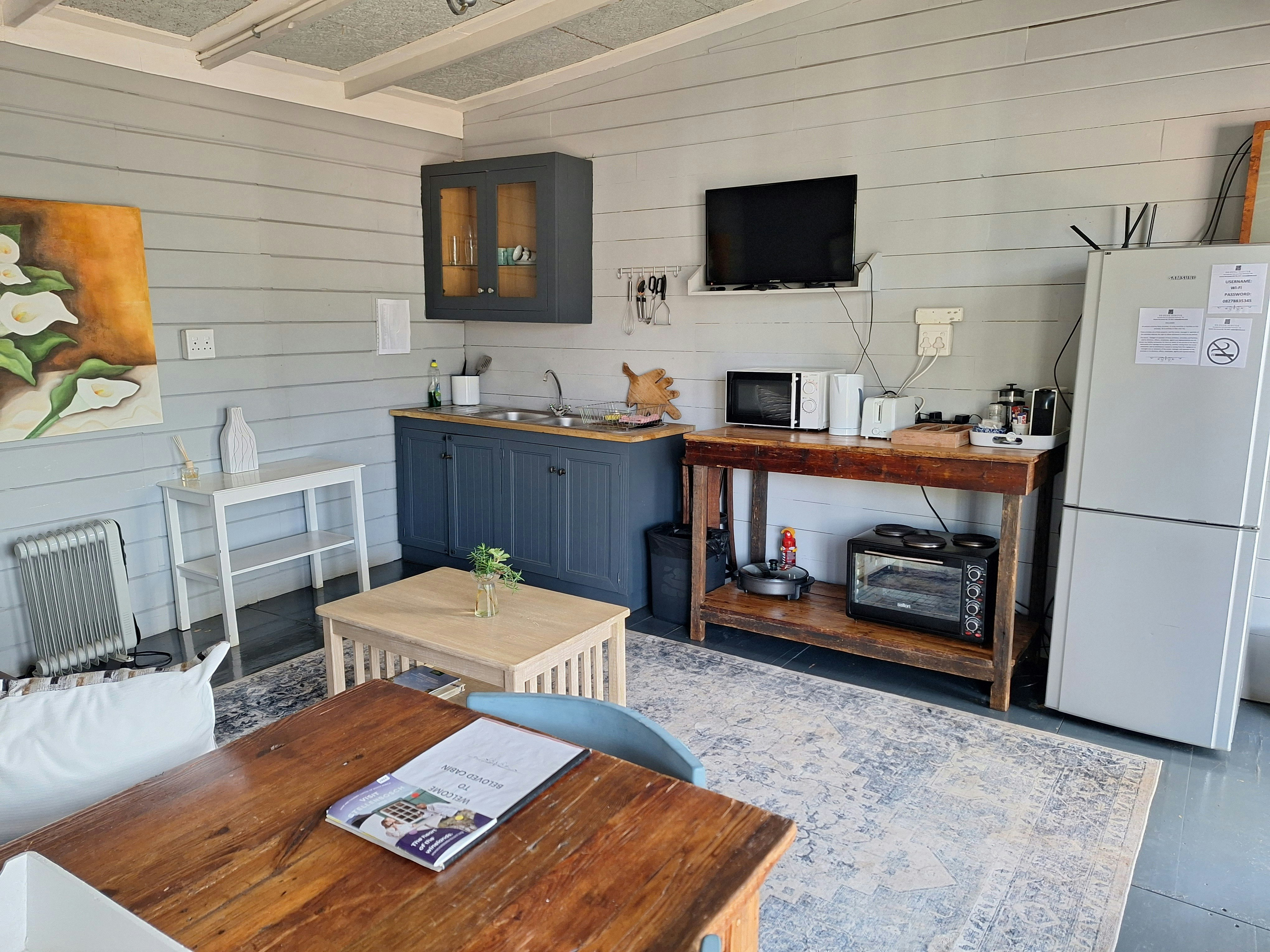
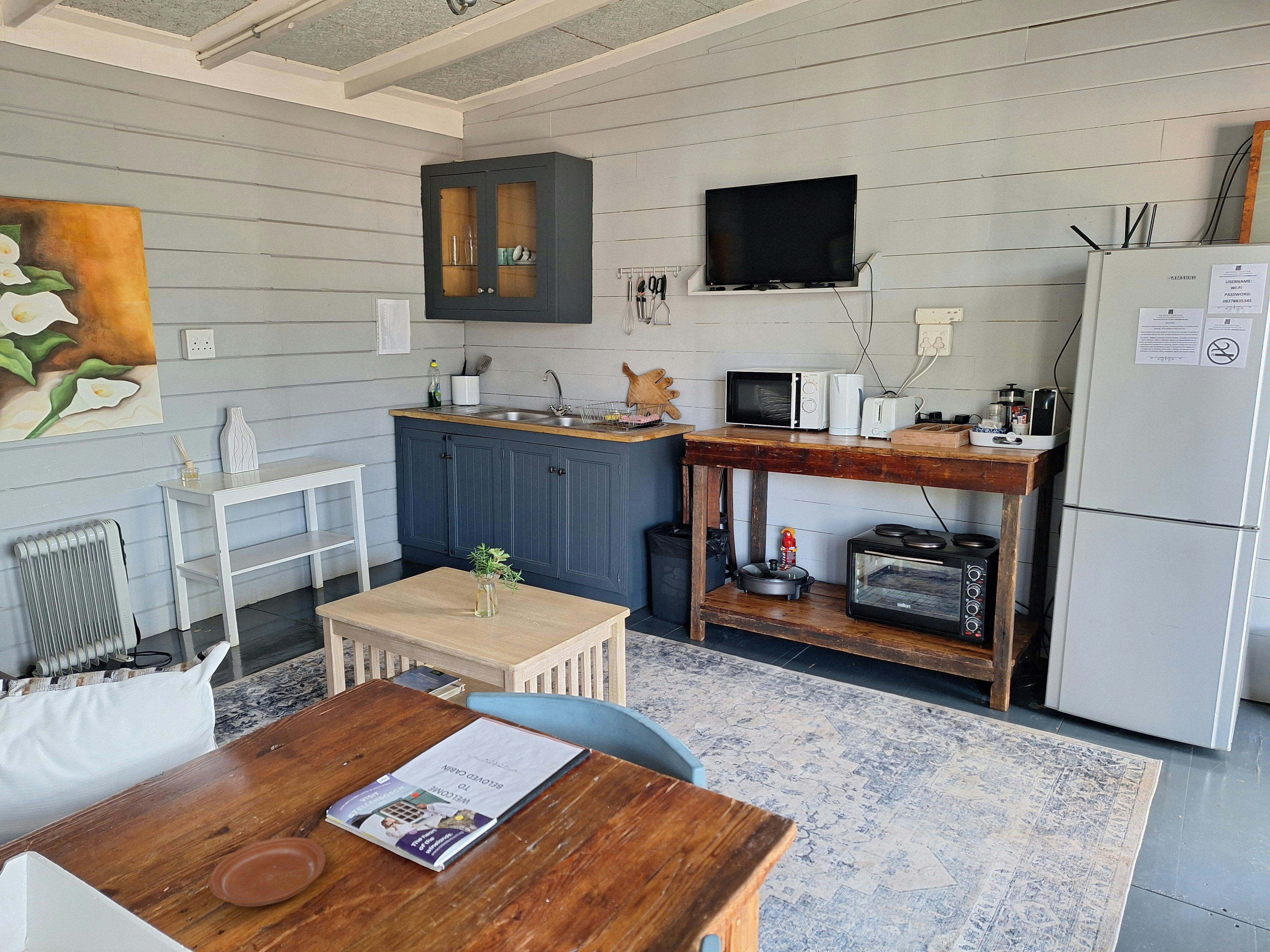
+ plate (270, 877)
